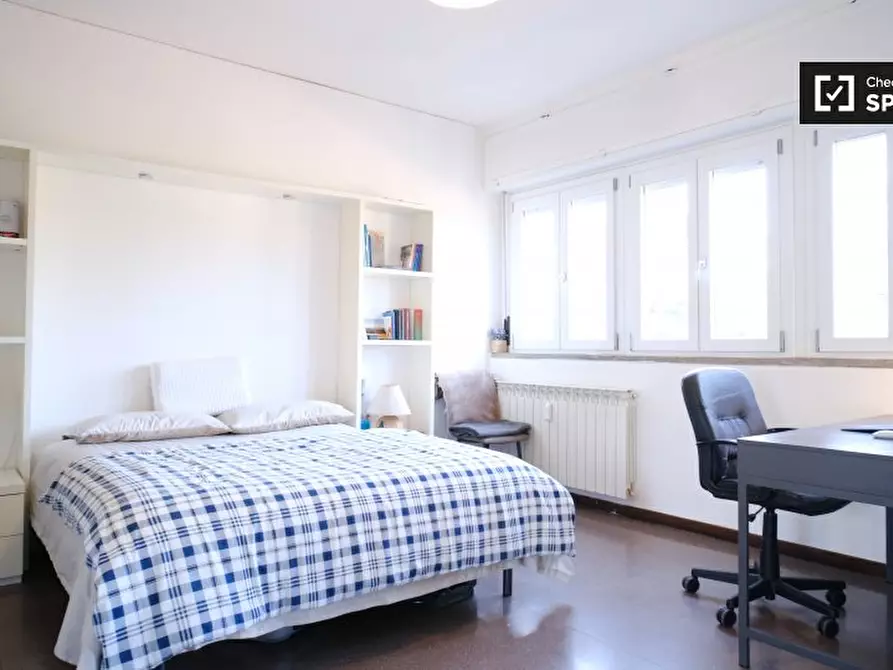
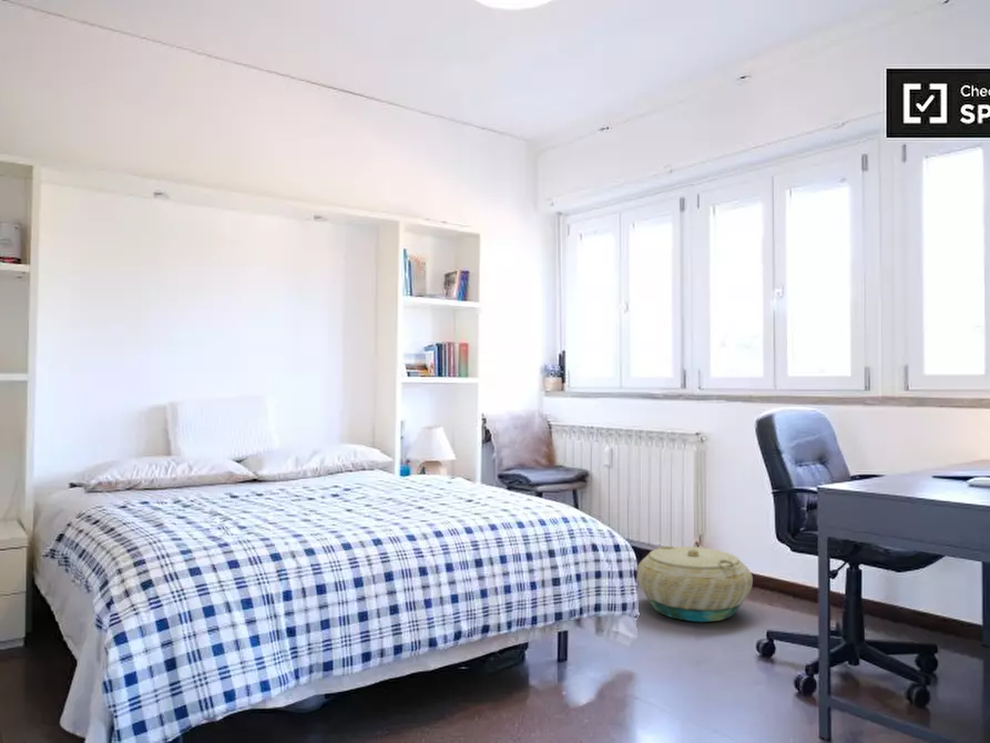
+ basket (693, 579)
